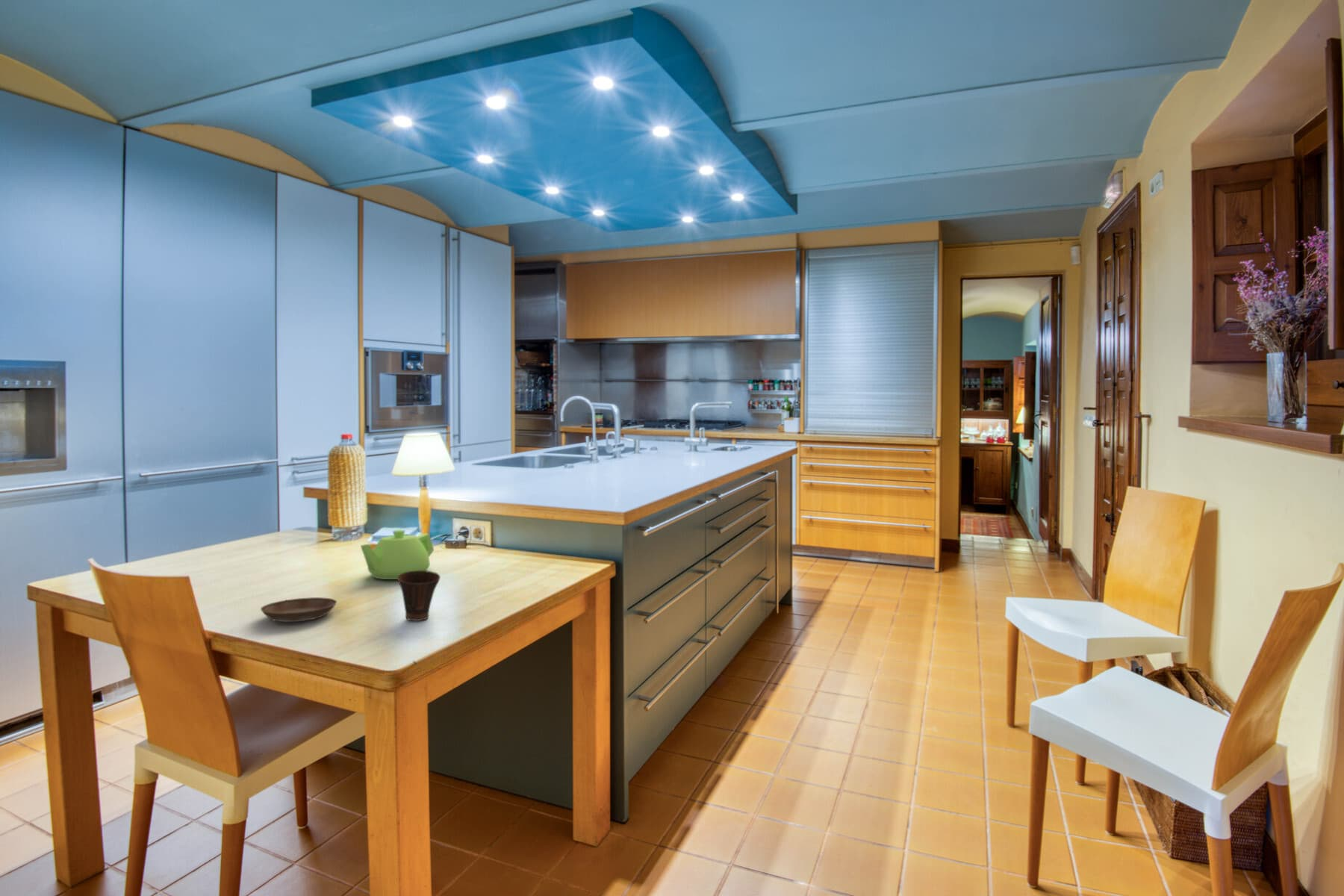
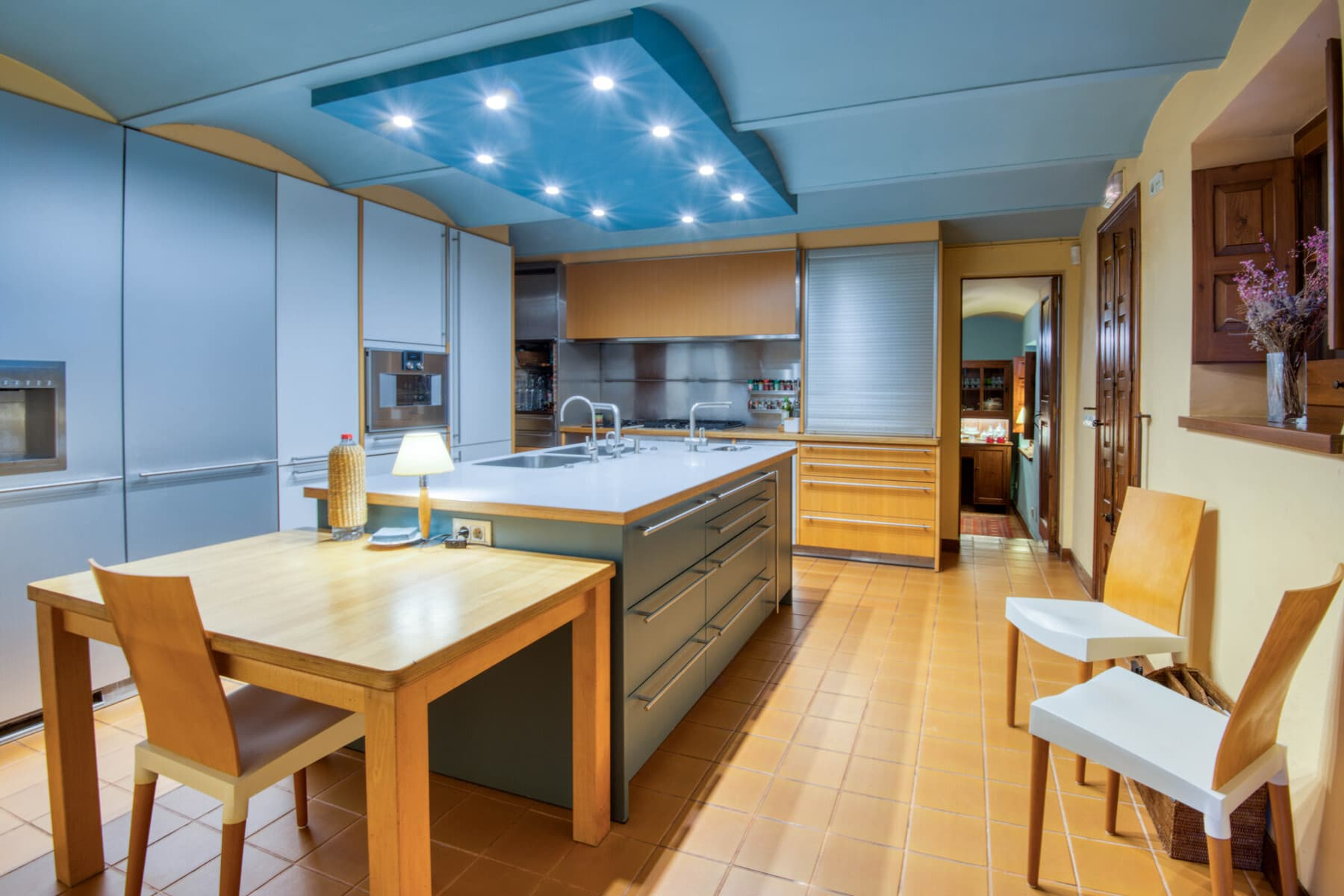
- saucer (299, 610)
- teapot (399, 552)
- cup (419, 597)
